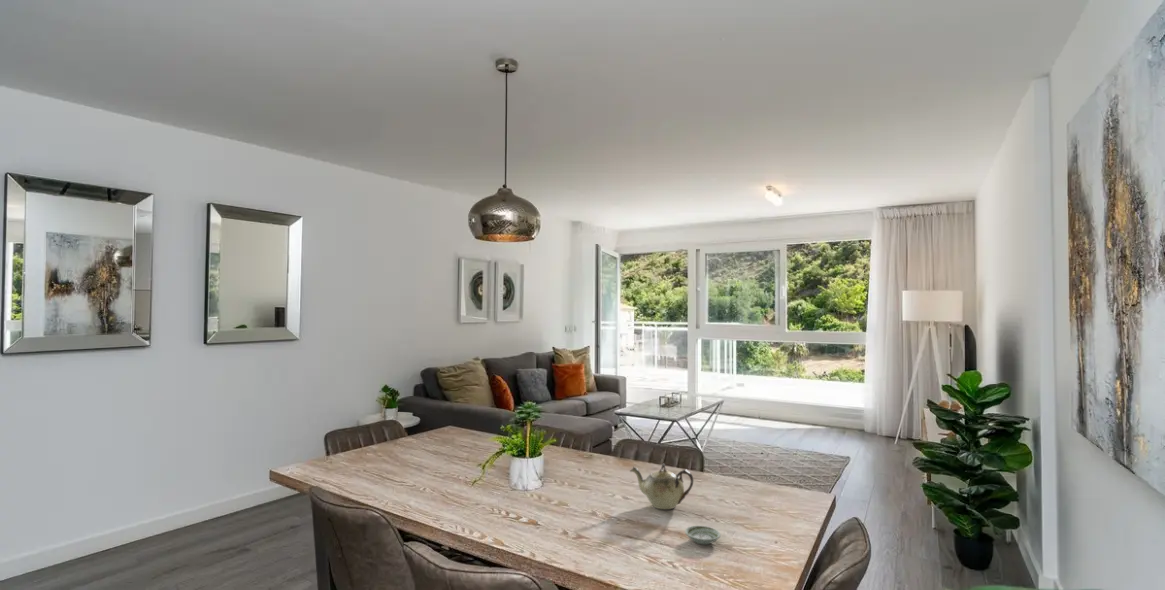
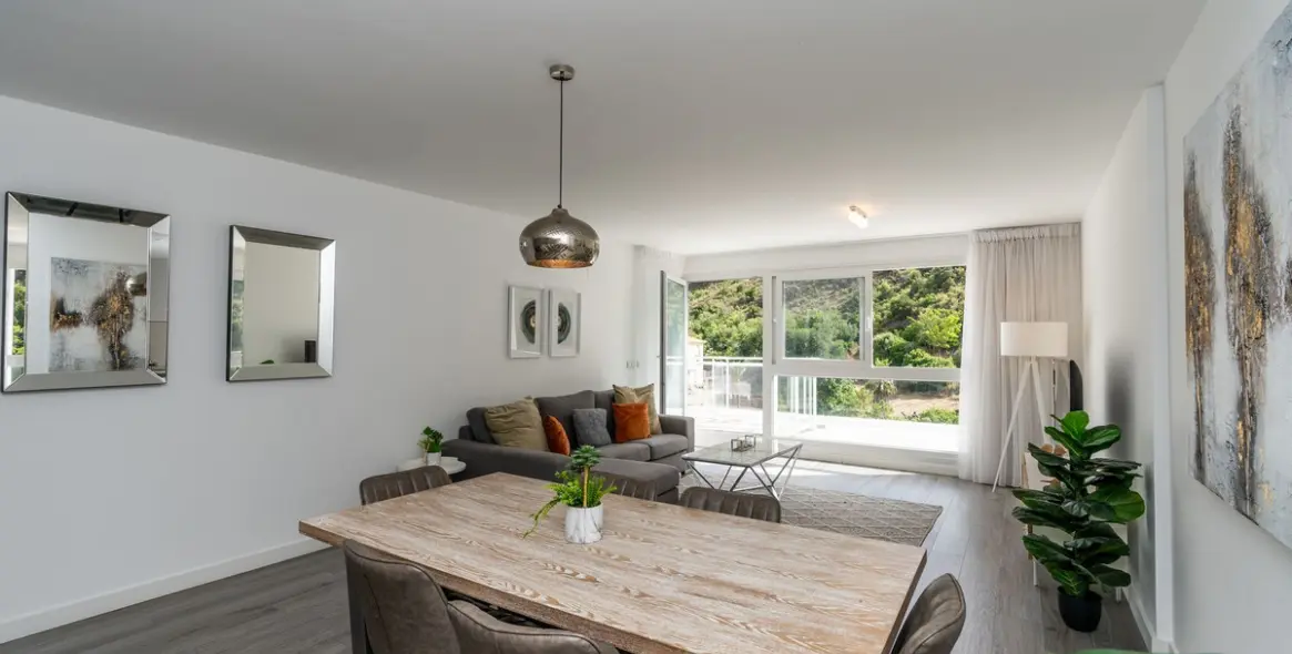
- teapot (660, 484)
- saucer (702, 536)
